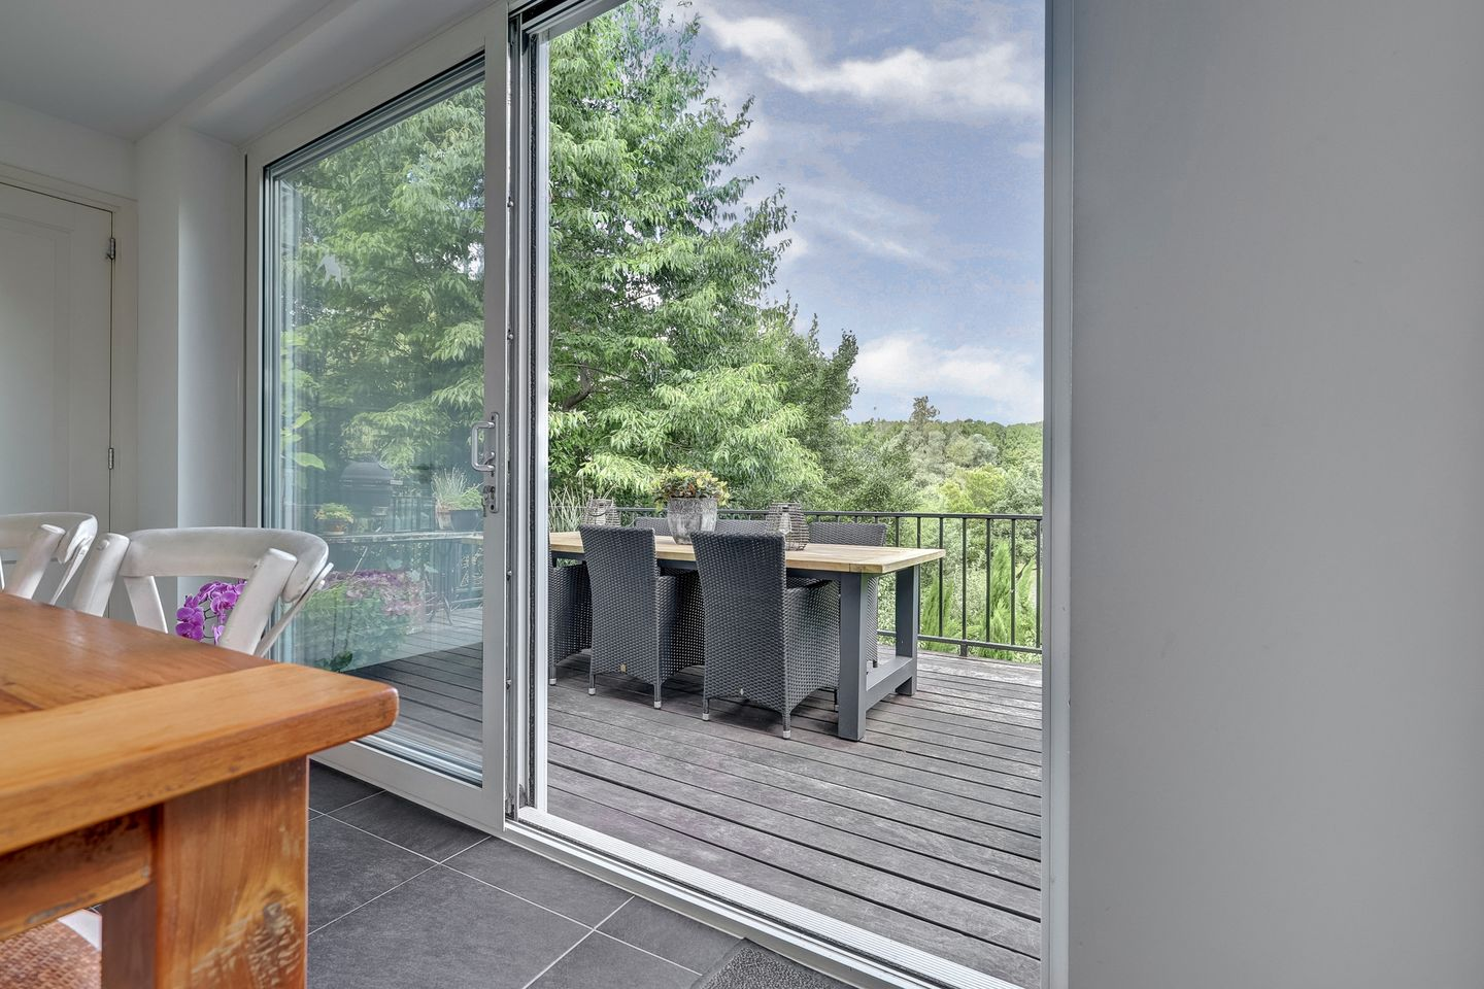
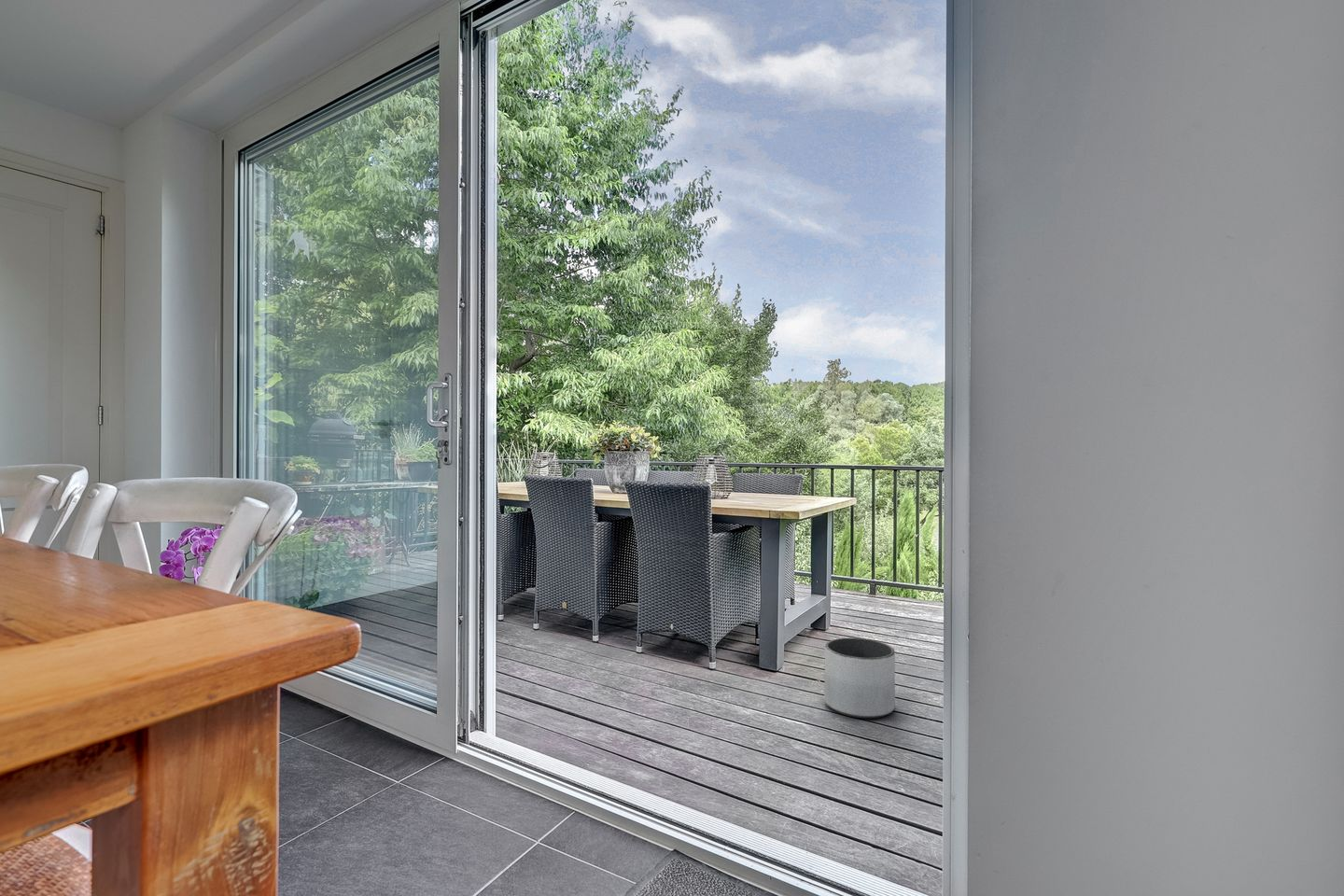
+ planter (859, 677)
